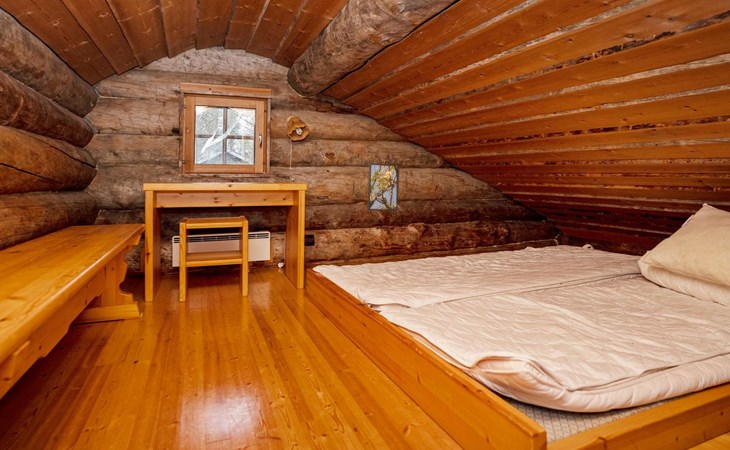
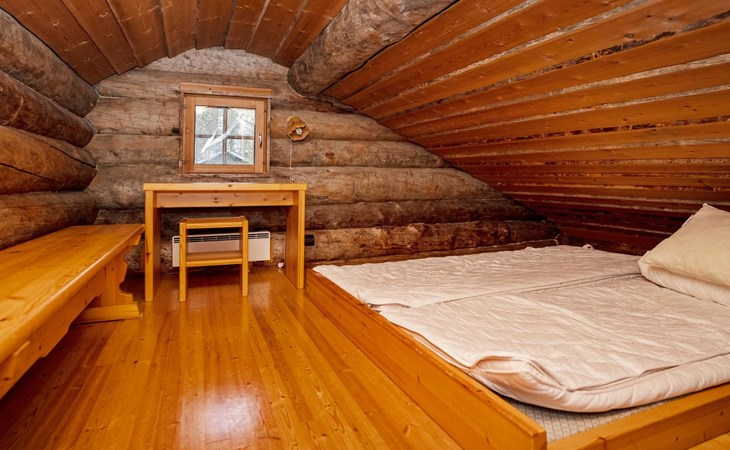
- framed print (383, 187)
